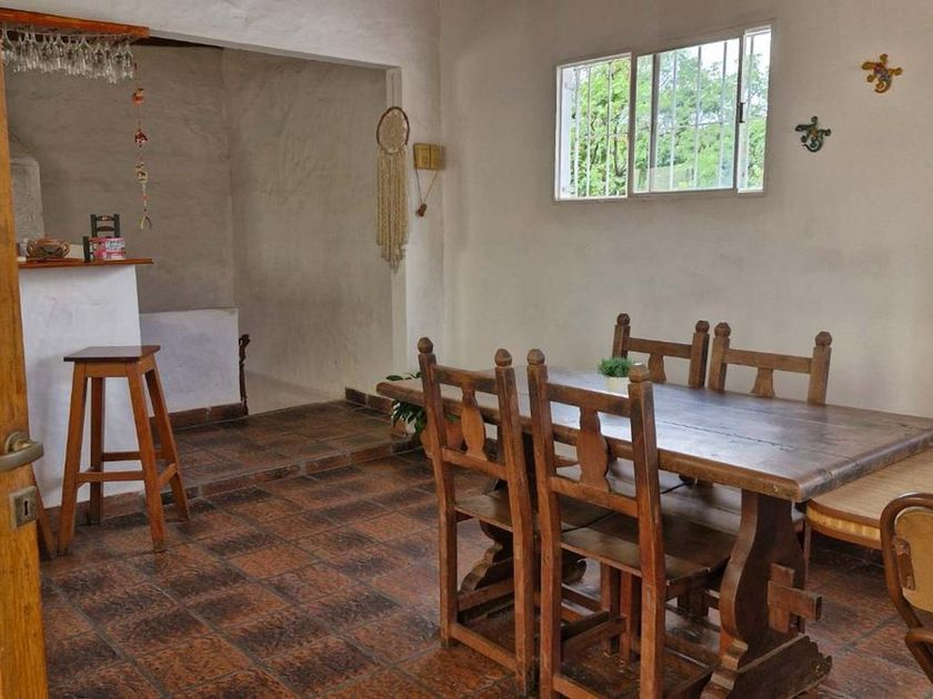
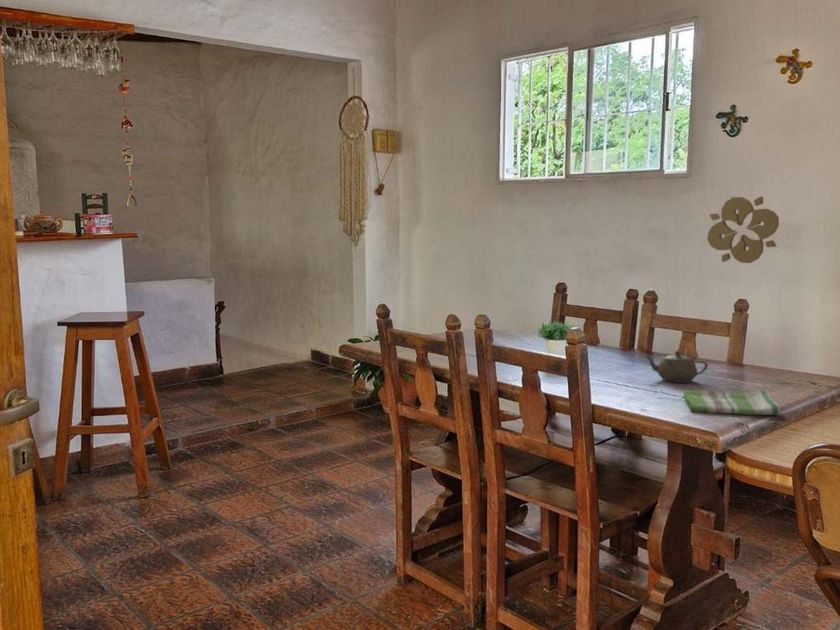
+ dish towel (729, 400)
+ wall ornament (740, 225)
+ teapot (675, 365)
